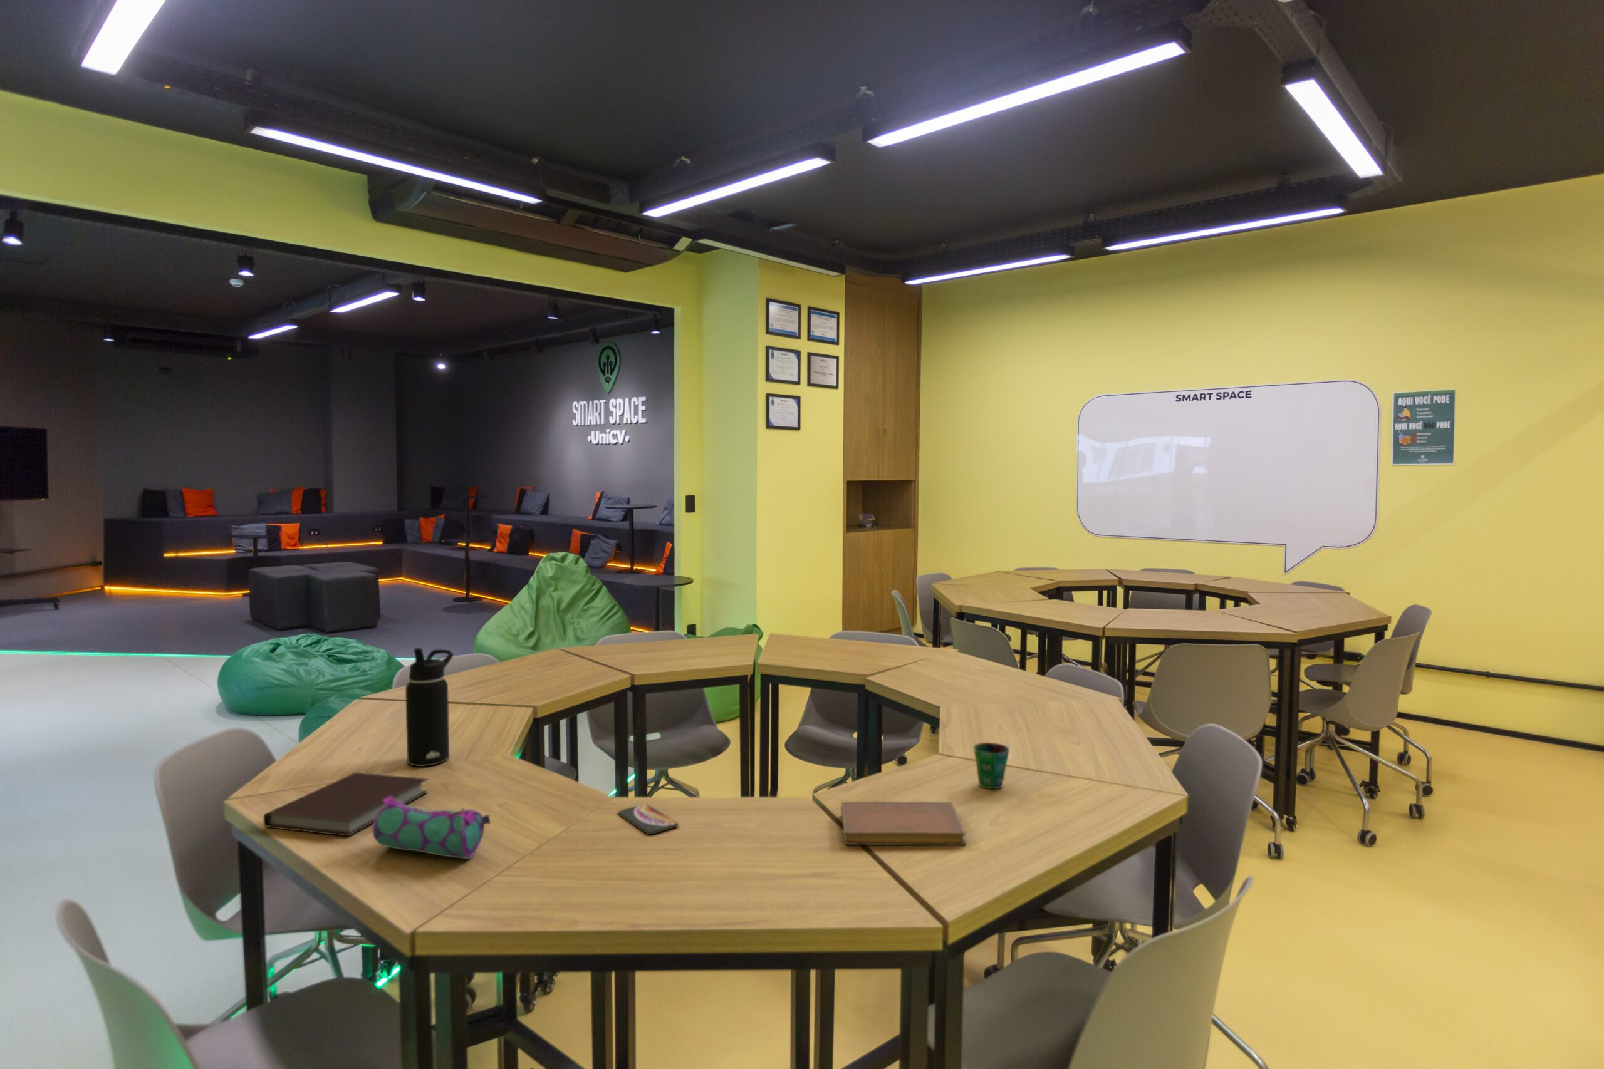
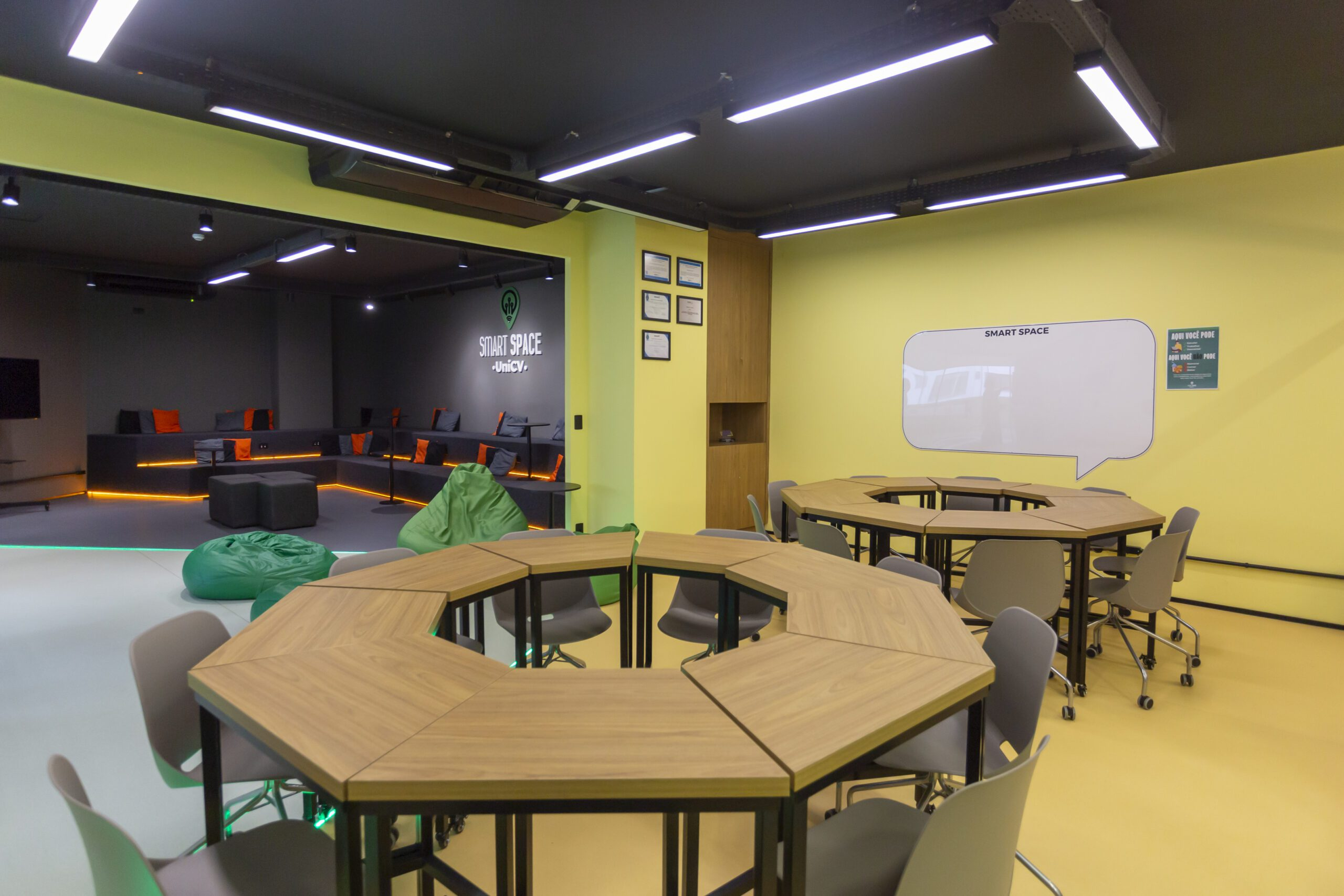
- smartphone (647, 818)
- cup (992, 765)
- notebook (900, 821)
- water bottle (431, 702)
- notebook (351, 801)
- pencil case (430, 827)
